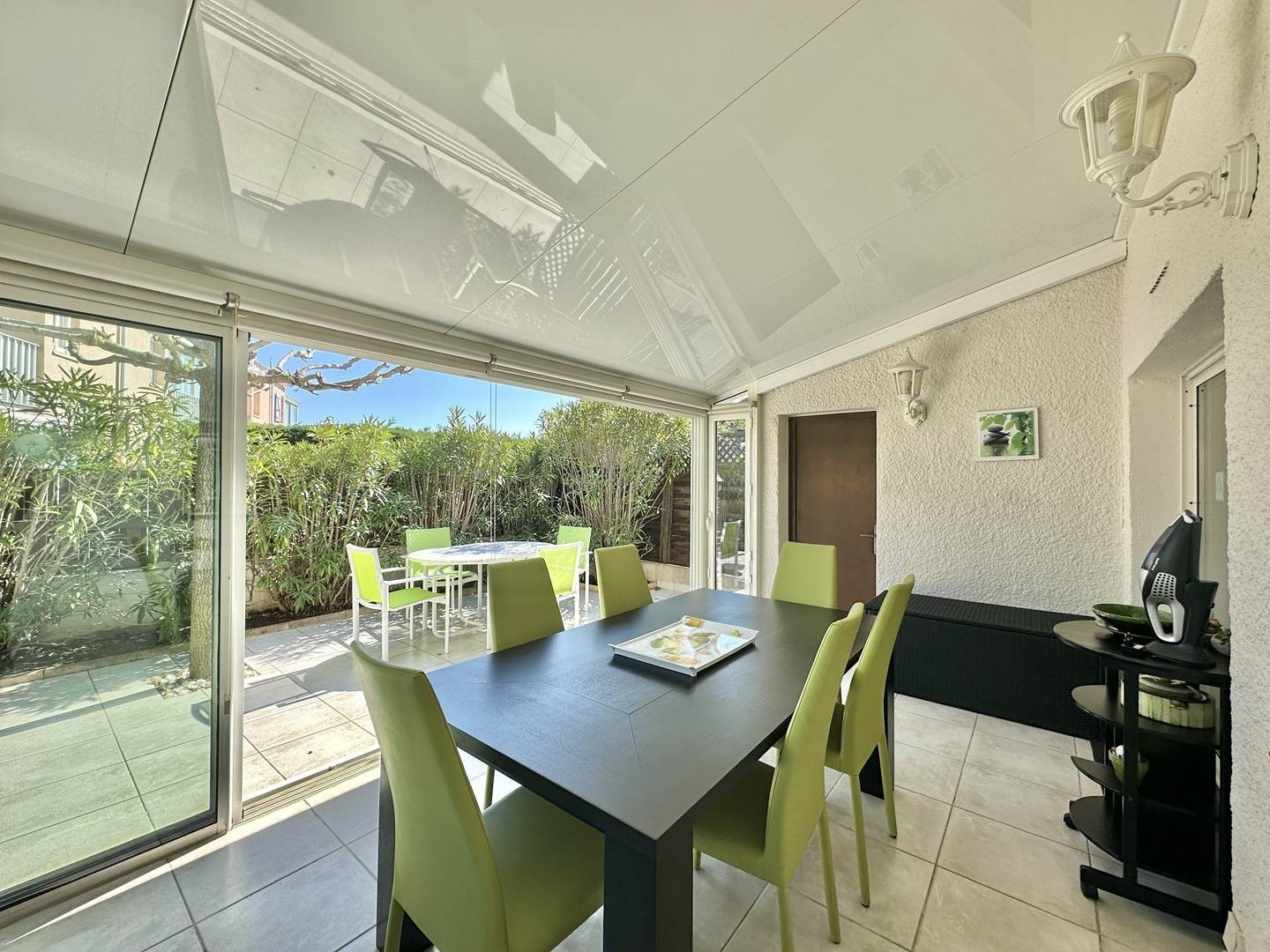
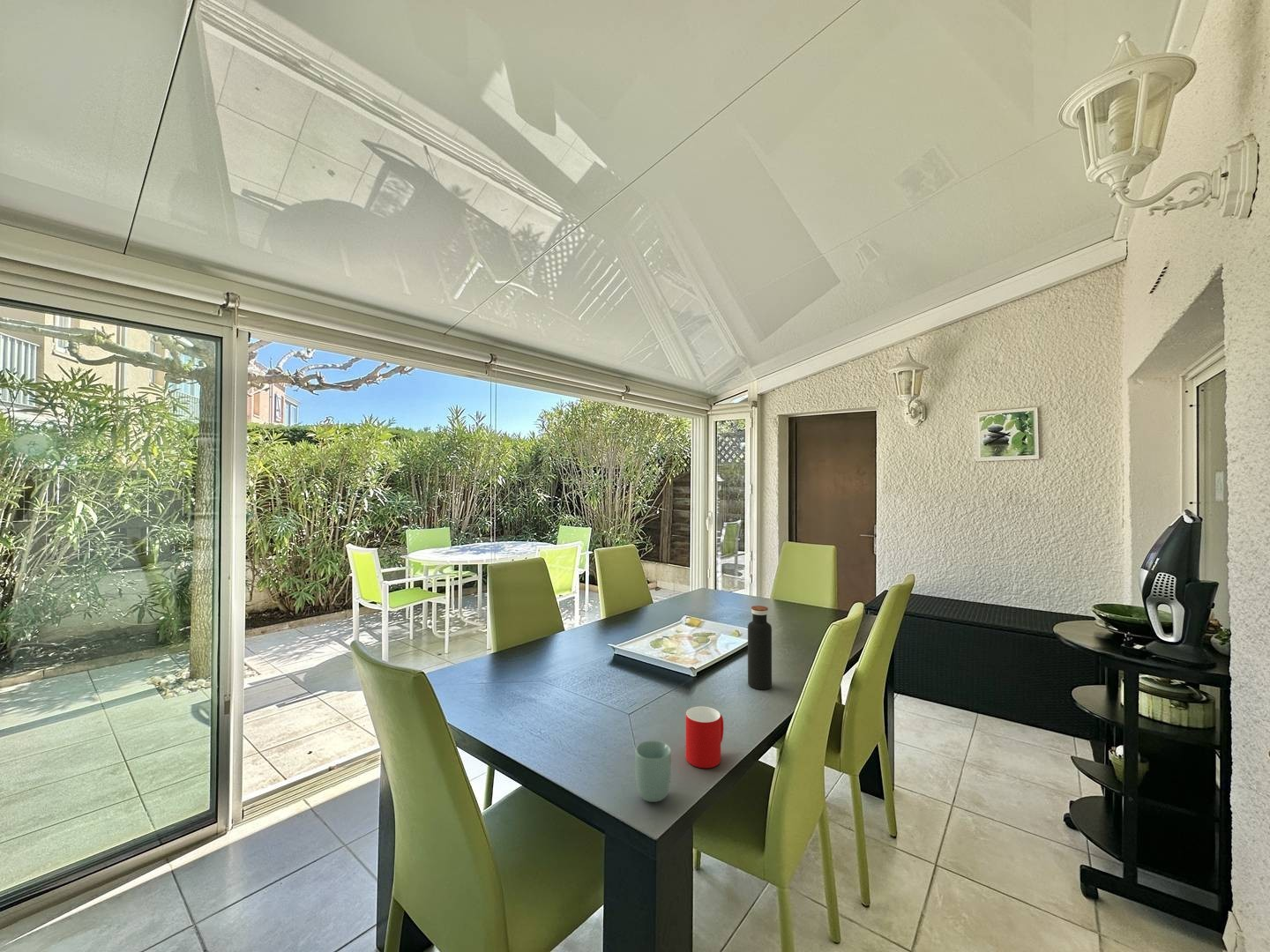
+ cup (653, 772)
+ water bottle (759, 646)
+ cup (707, 733)
